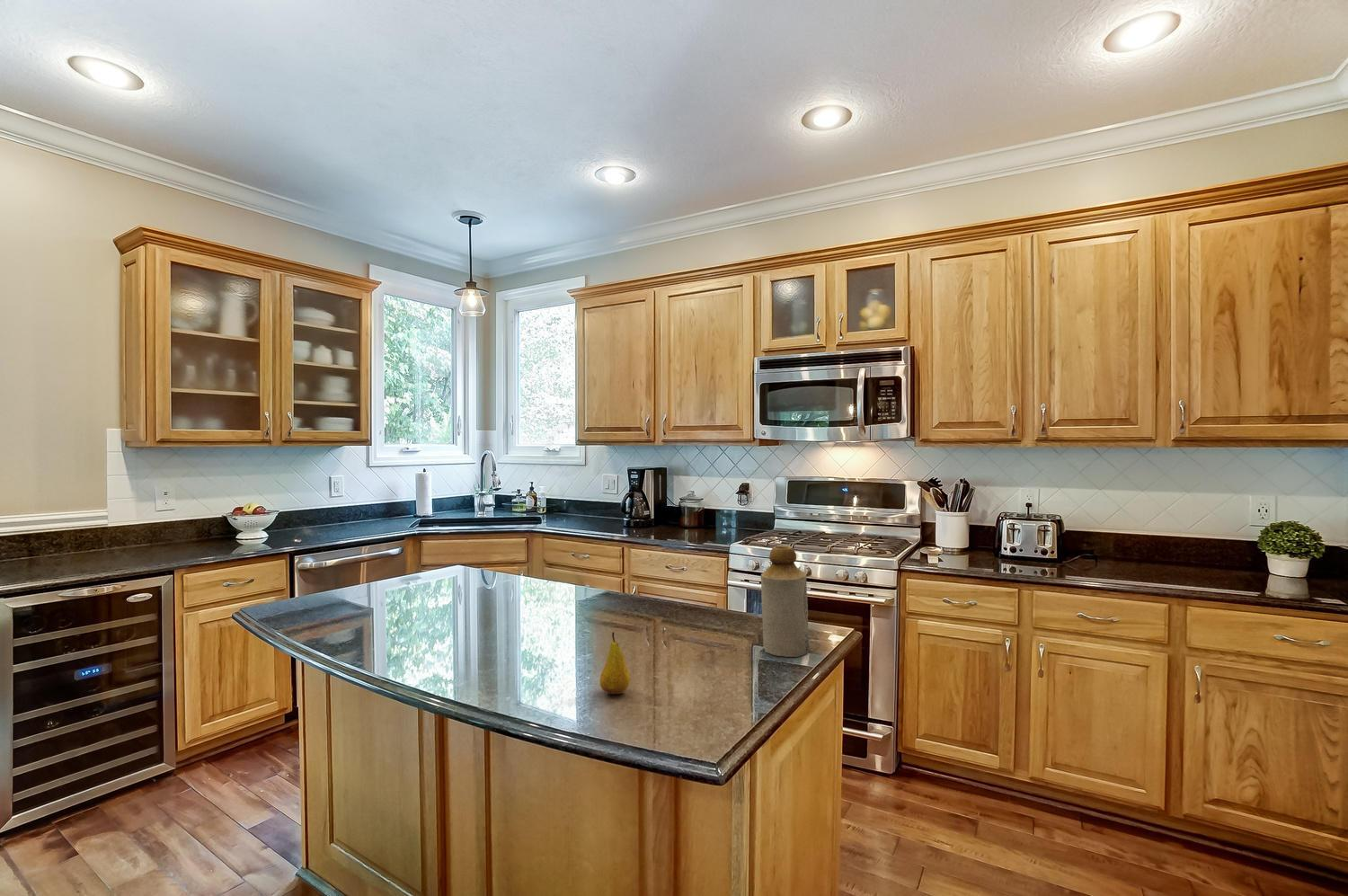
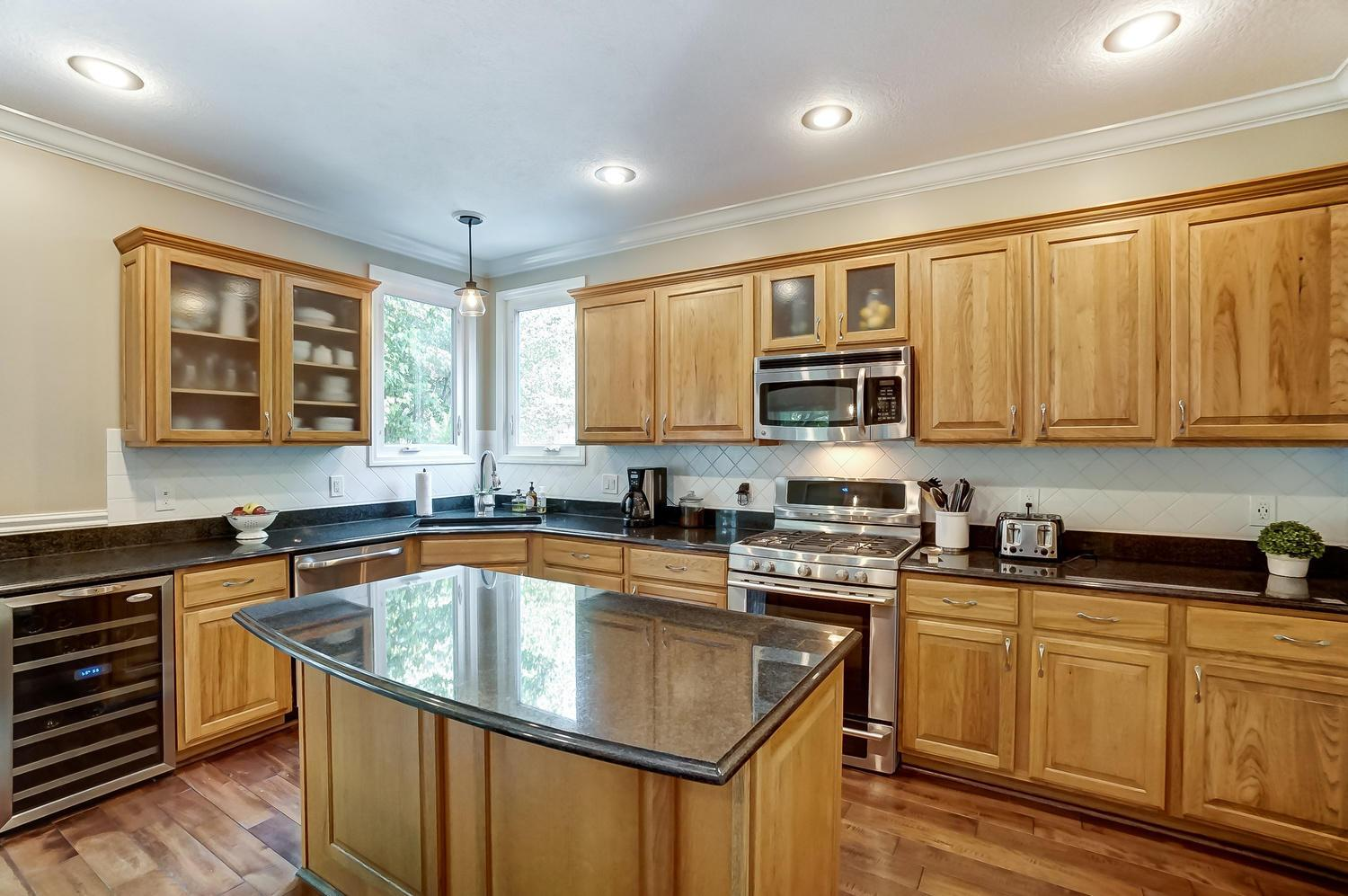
- fruit (615, 661)
- bottle (785, 598)
